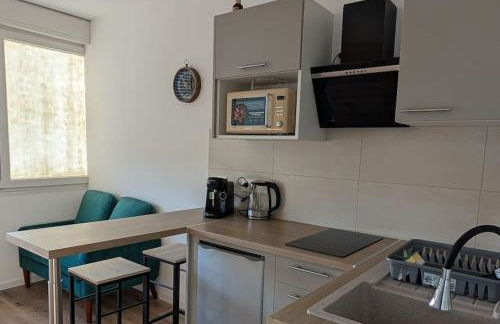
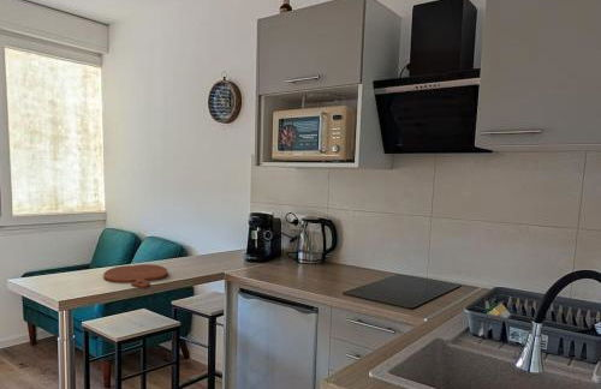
+ cutting board (137, 275)
